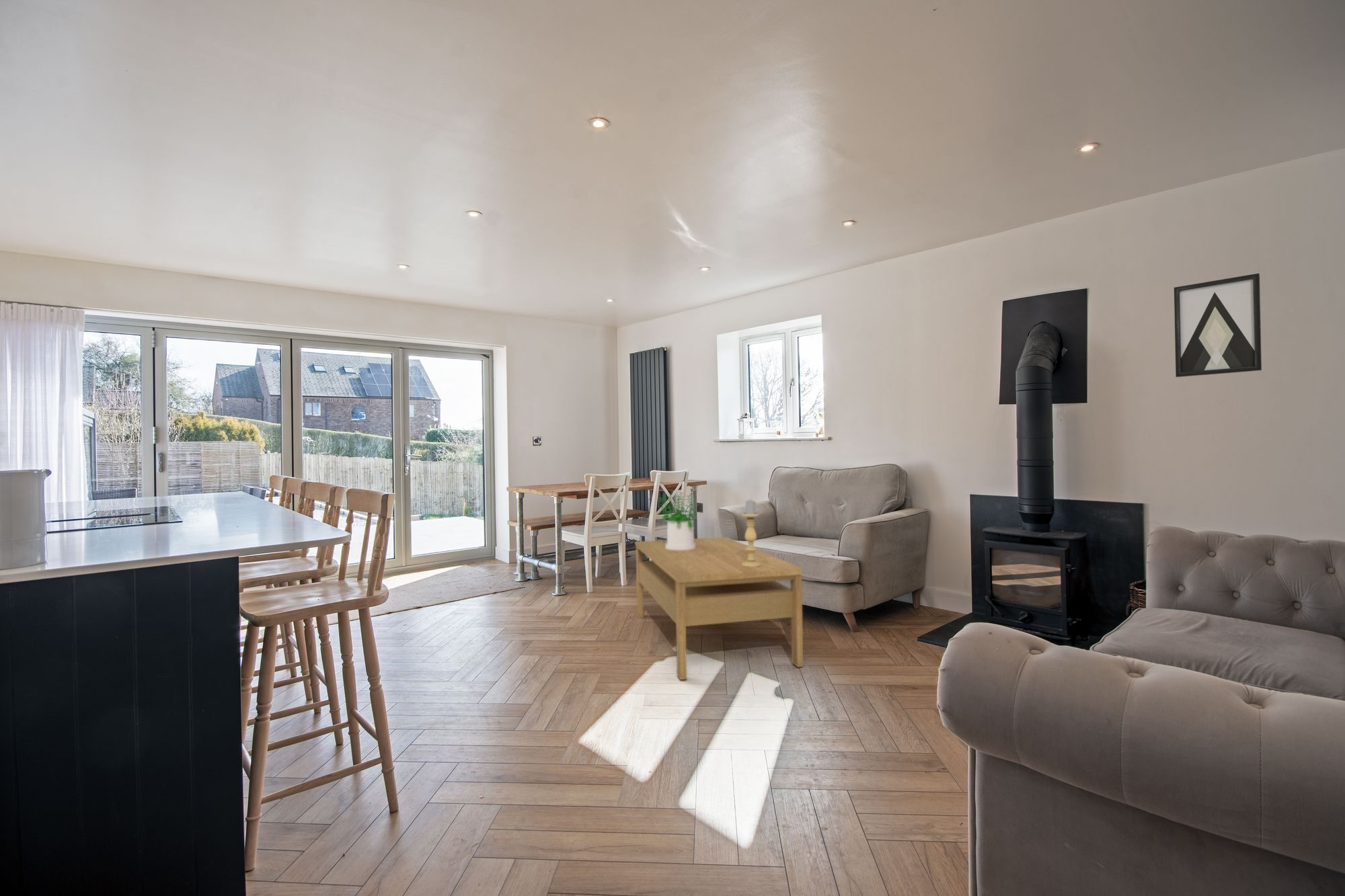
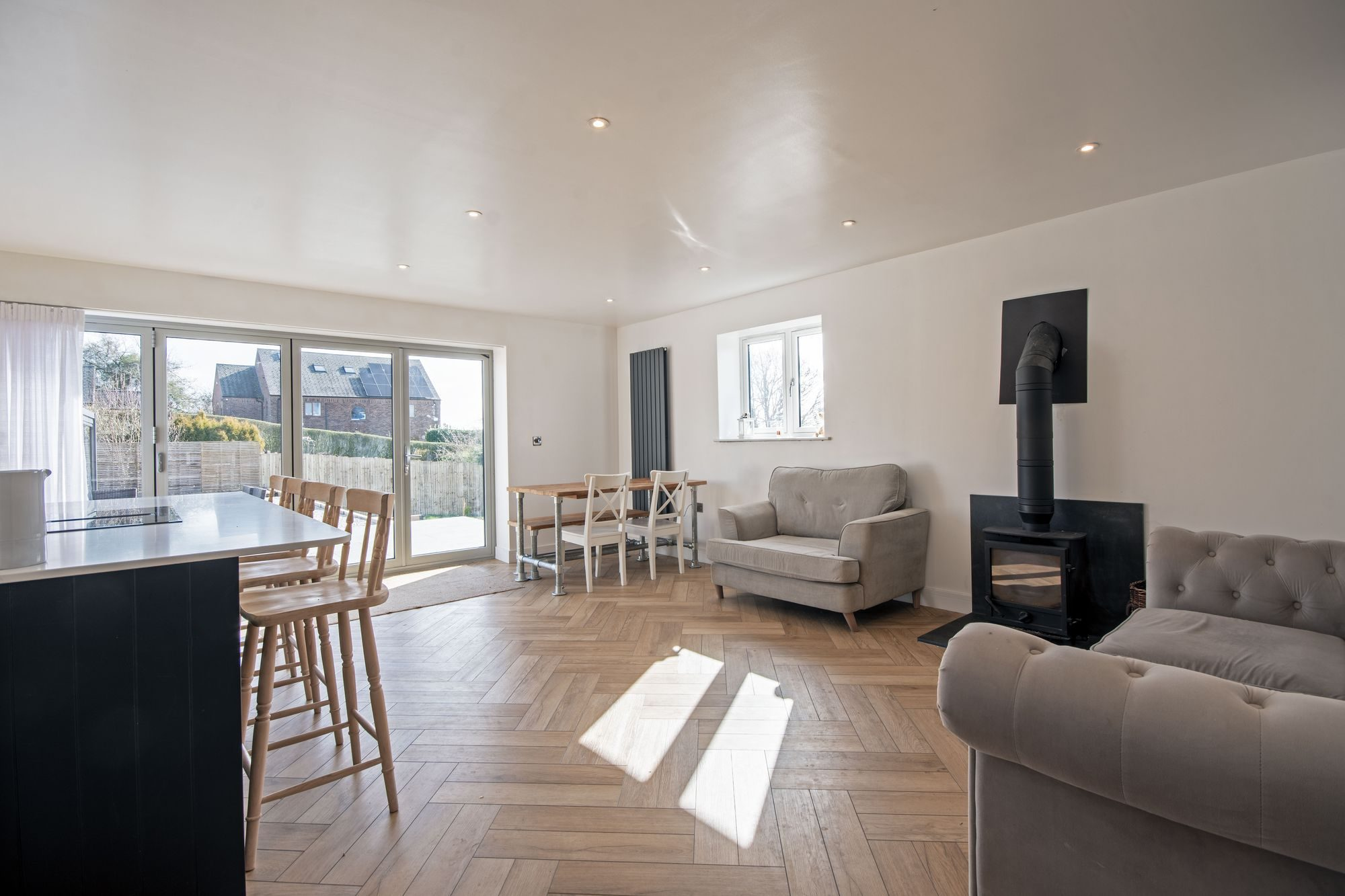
- coffee table (707, 595)
- candle holder (751, 532)
- wall art (1216, 327)
- potted plant (678, 520)
